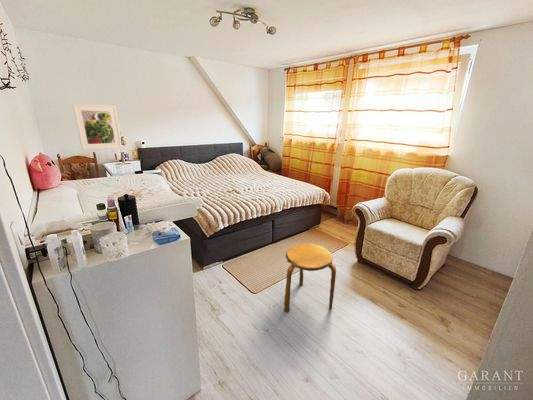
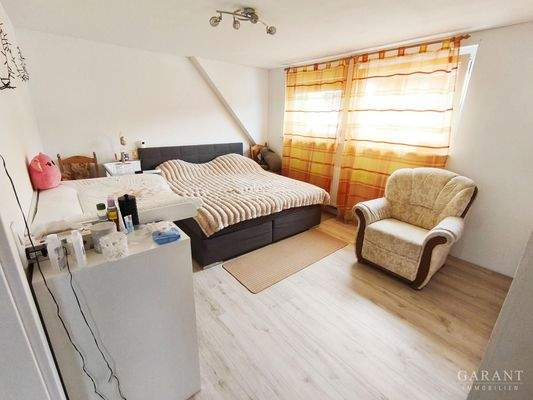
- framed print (99, 127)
- stool (302, 278)
